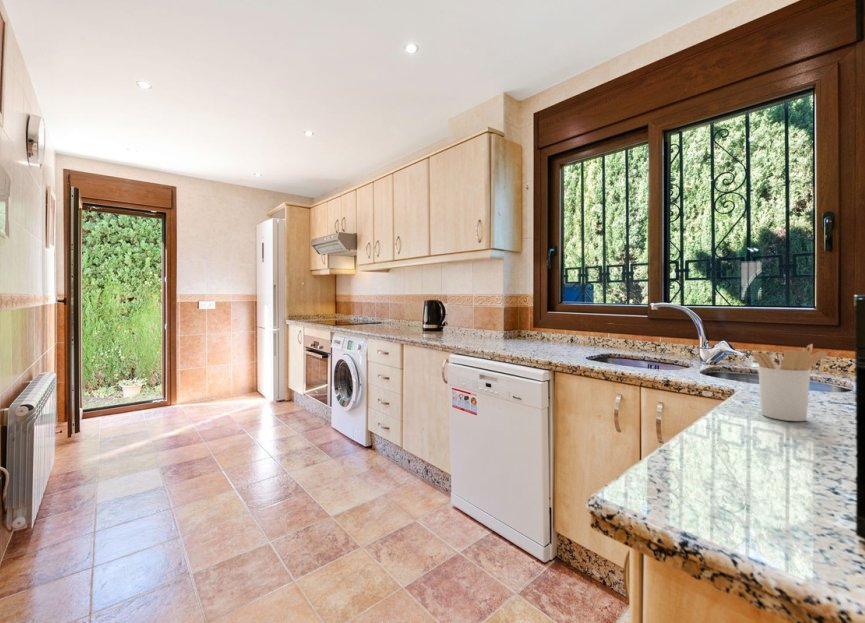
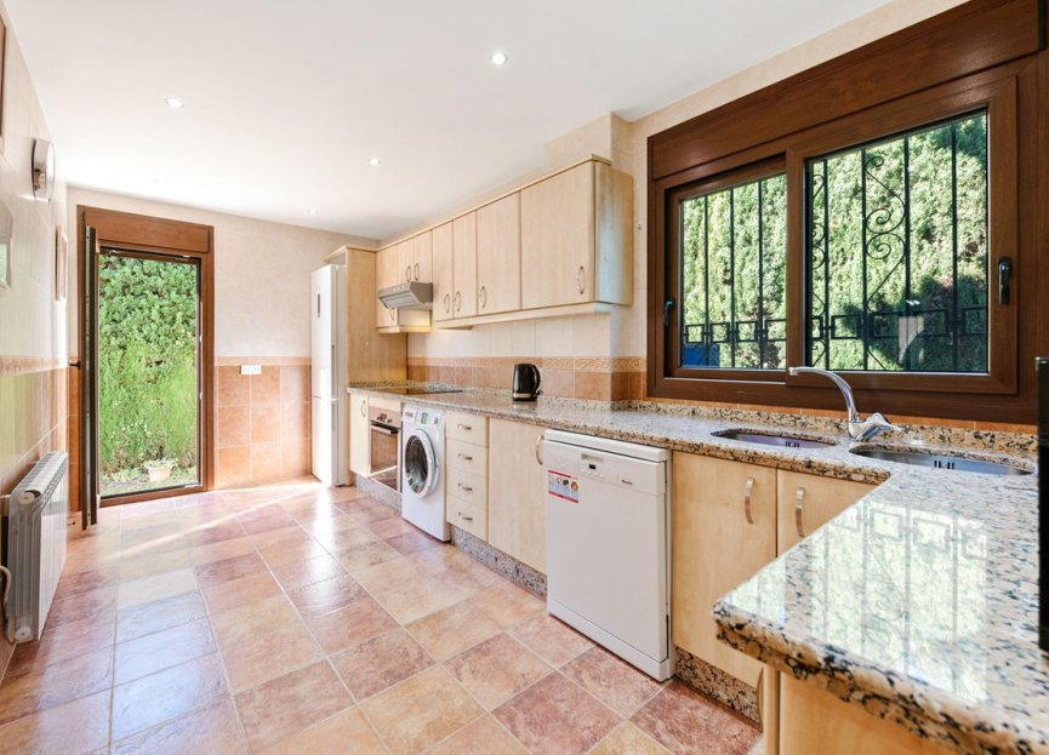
- utensil holder (790, 381)
